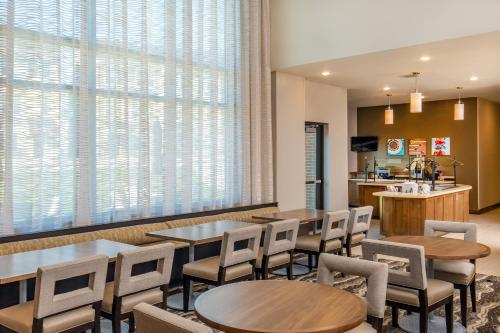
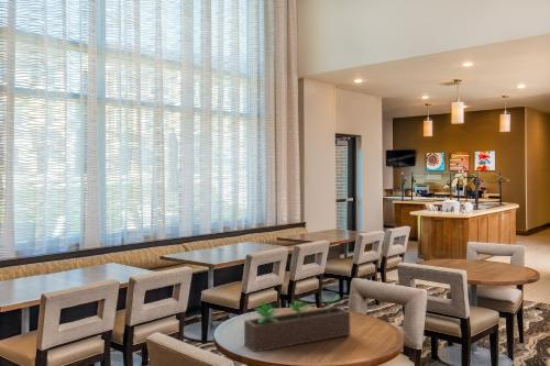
+ succulent planter (298, 319)
